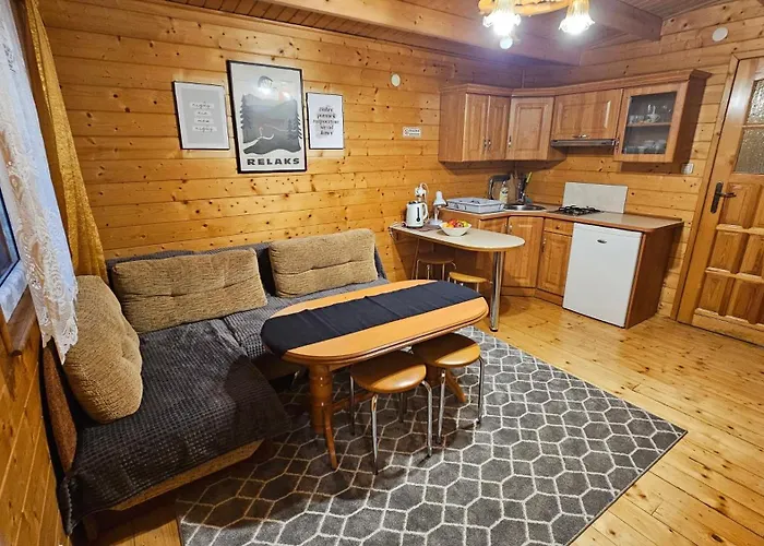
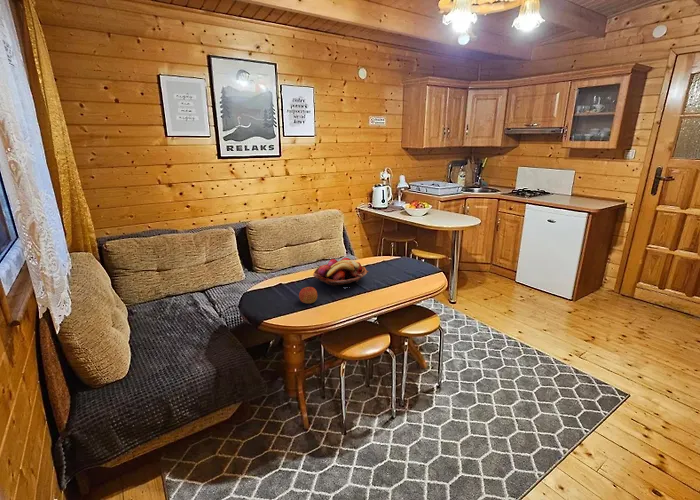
+ apple (308, 294)
+ fruit basket (340, 270)
